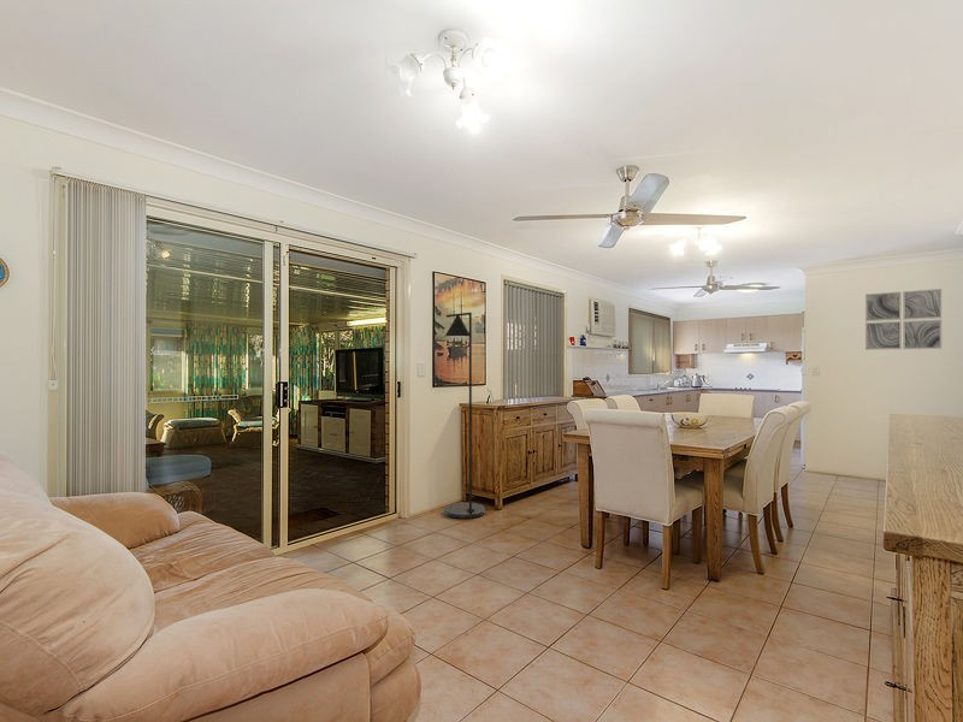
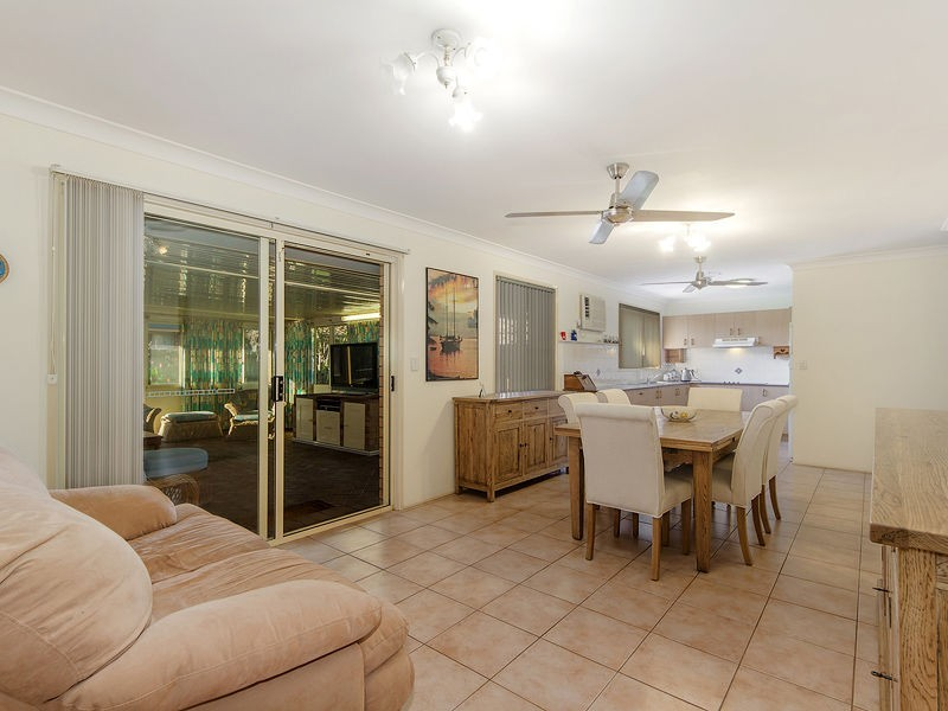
- floor lamp (469, 412)
- wall art (900, 319)
